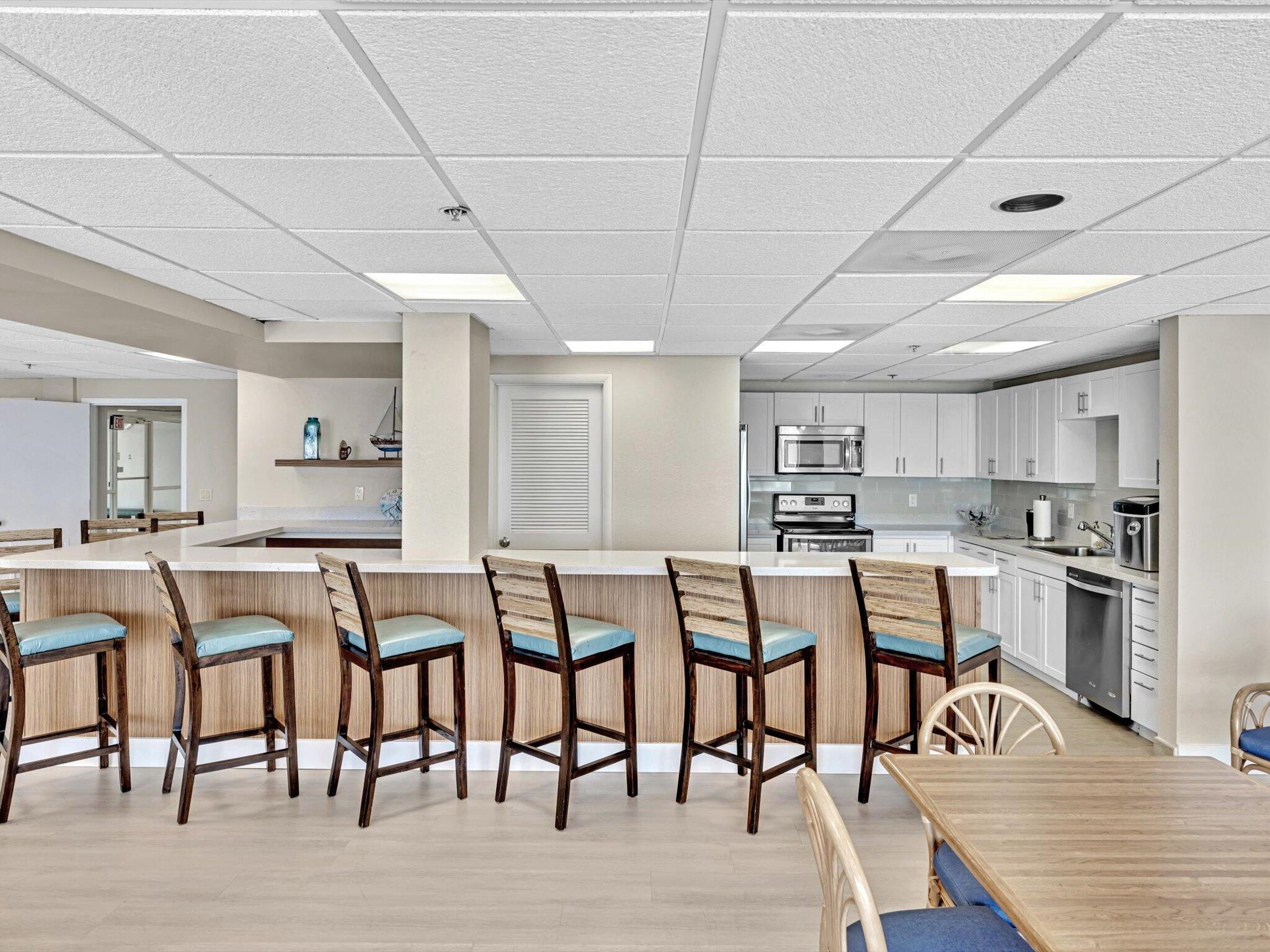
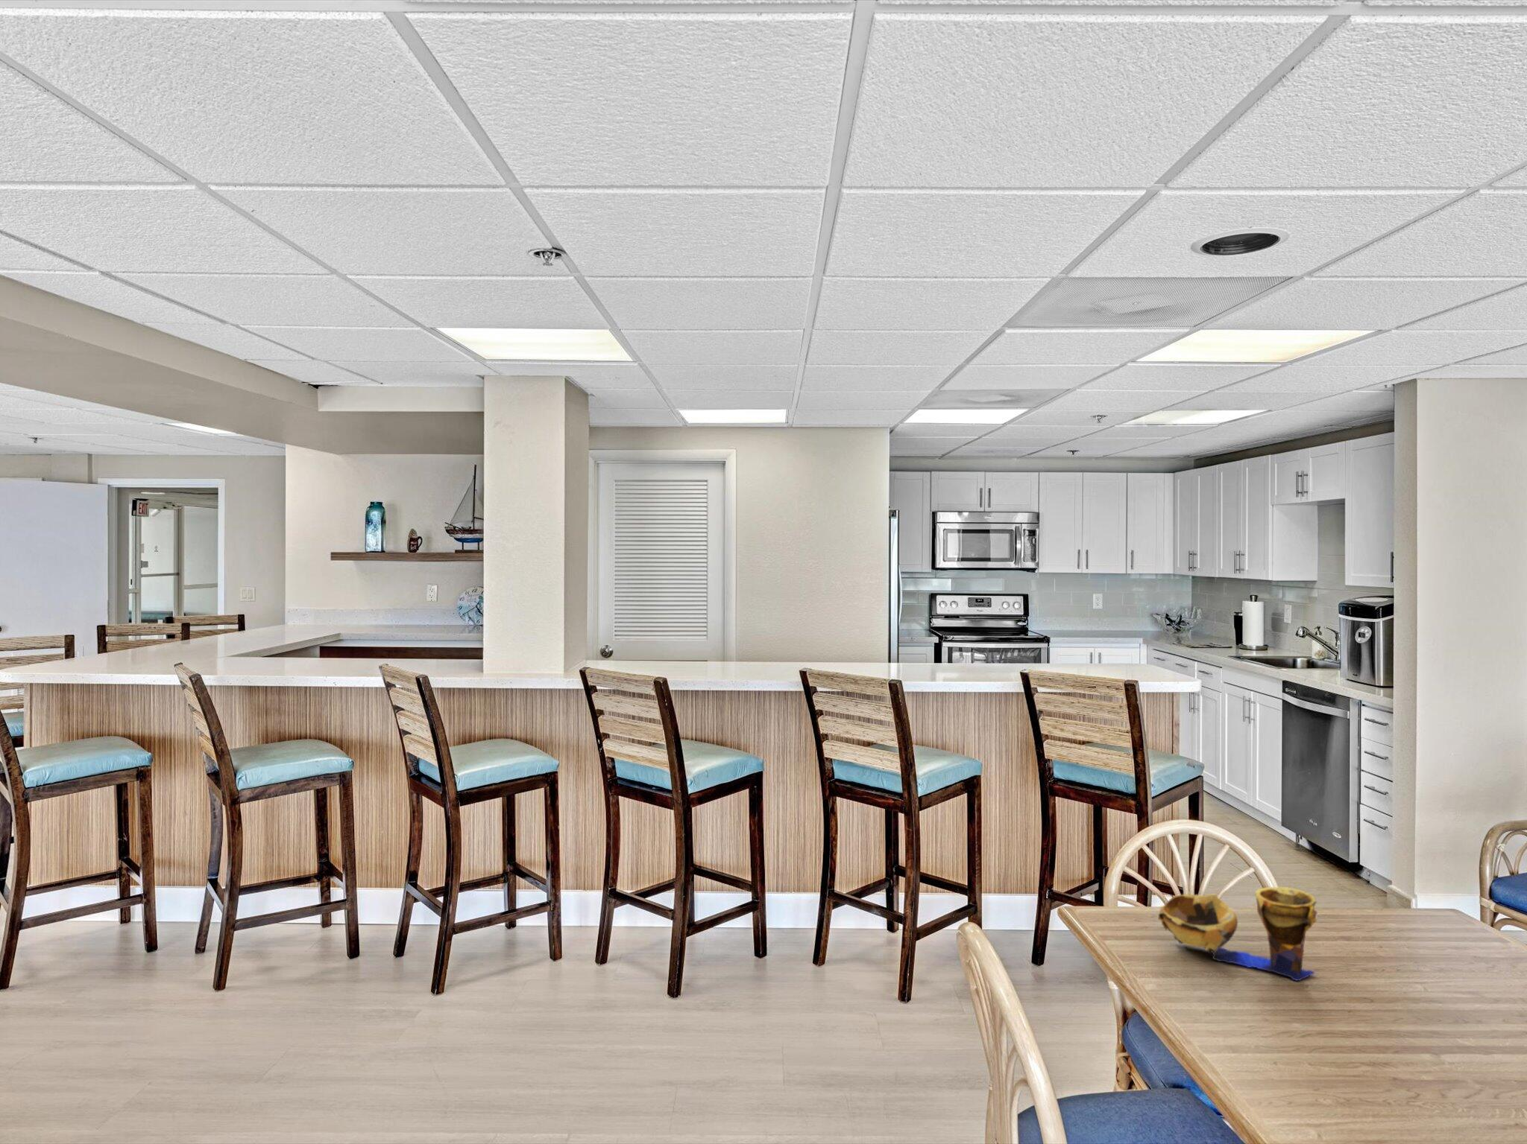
+ decorative bowl (1235, 924)
